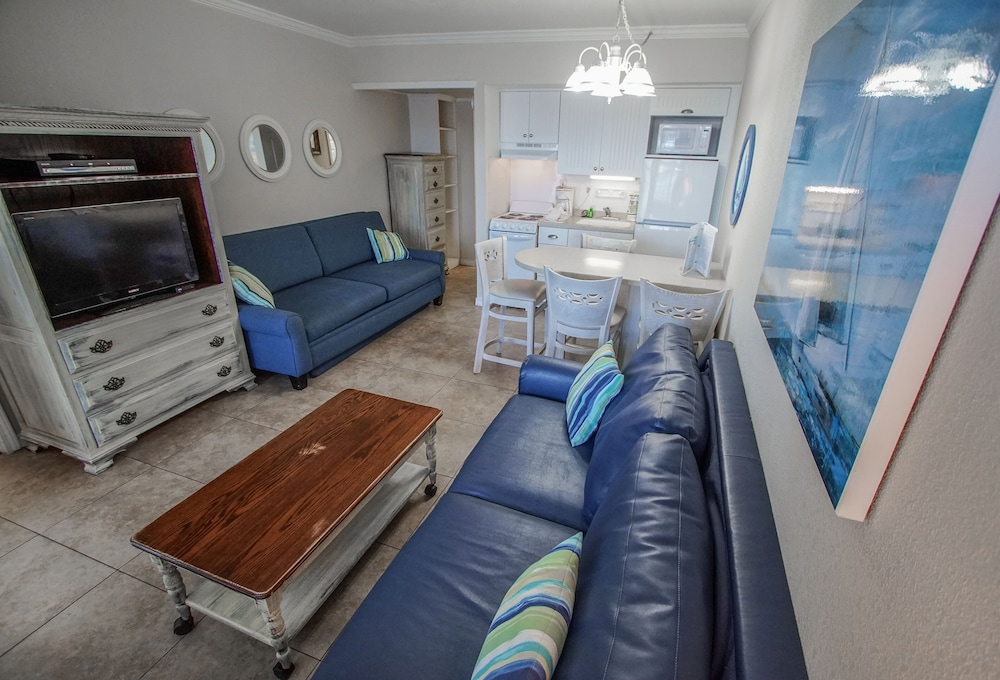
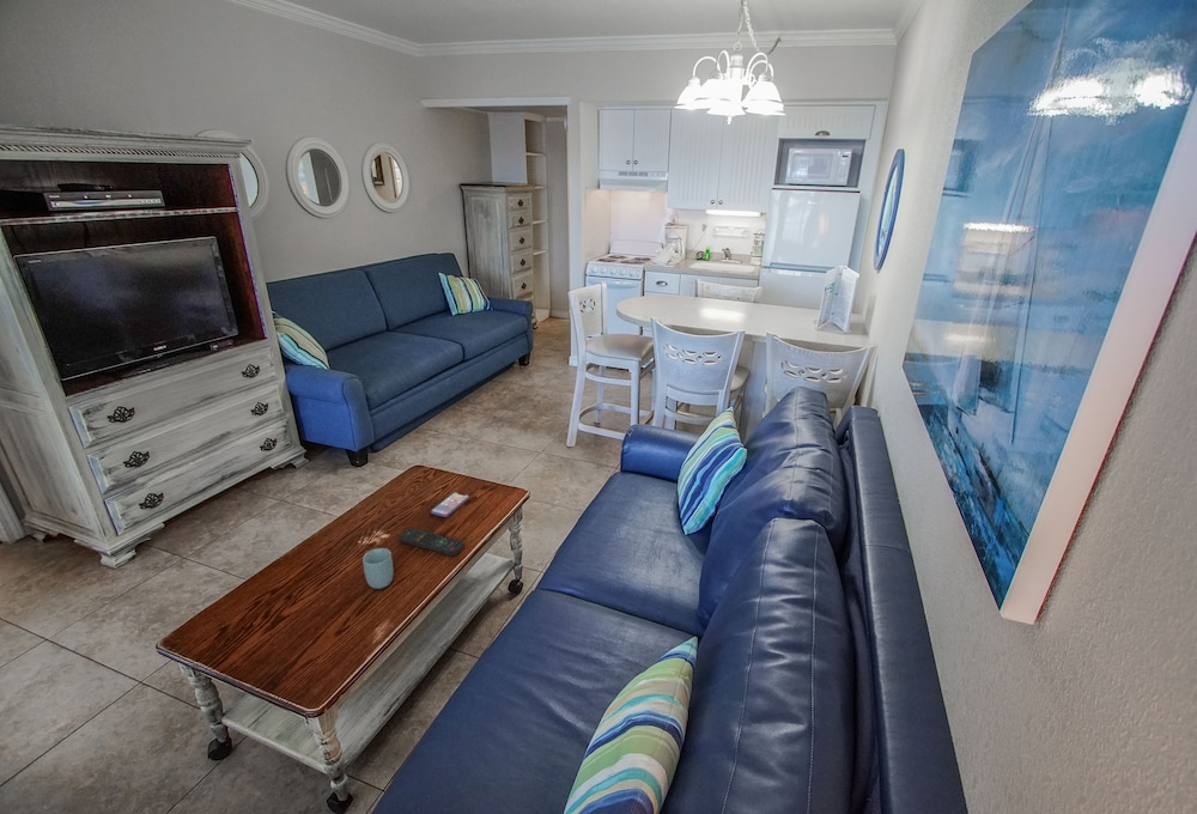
+ cup (378, 570)
+ smartphone (450, 504)
+ remote control (431, 541)
